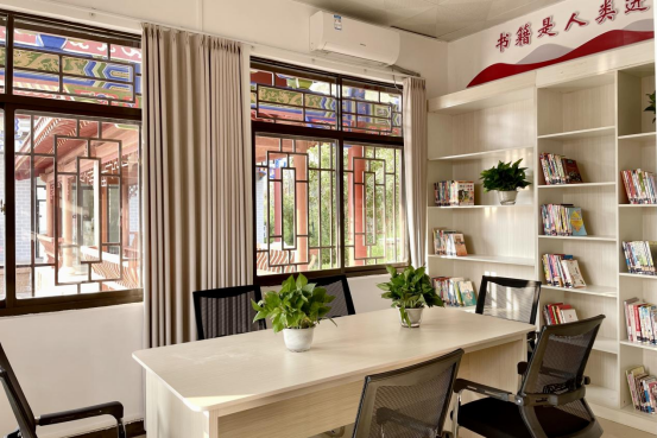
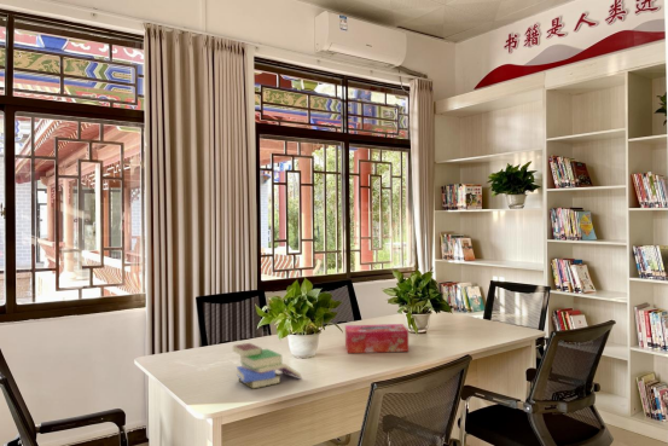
+ tissue box (376, 337)
+ book (265, 363)
